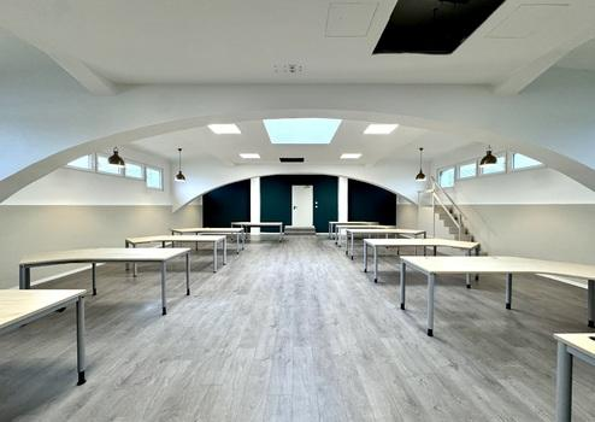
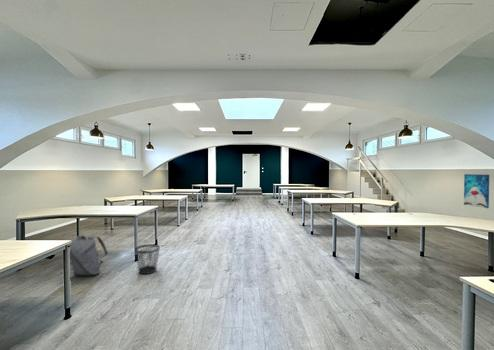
+ backpack (87, 254)
+ wastebasket (147, 259)
+ wall art (475, 190)
